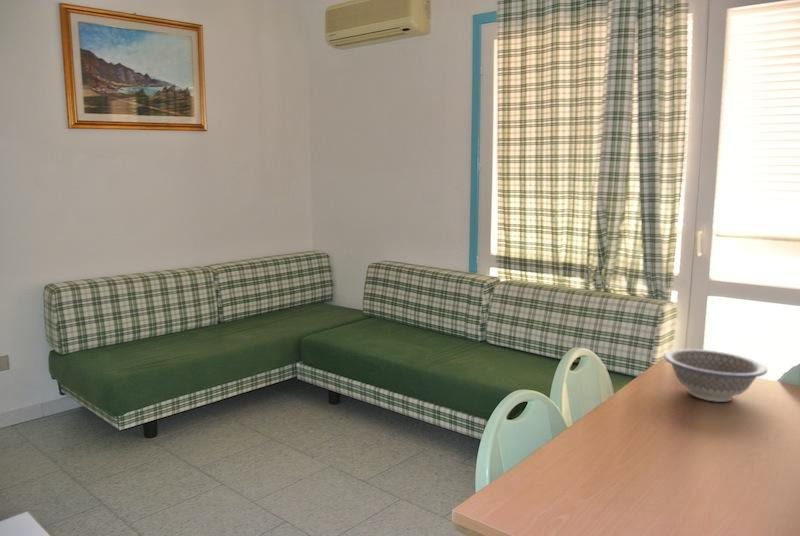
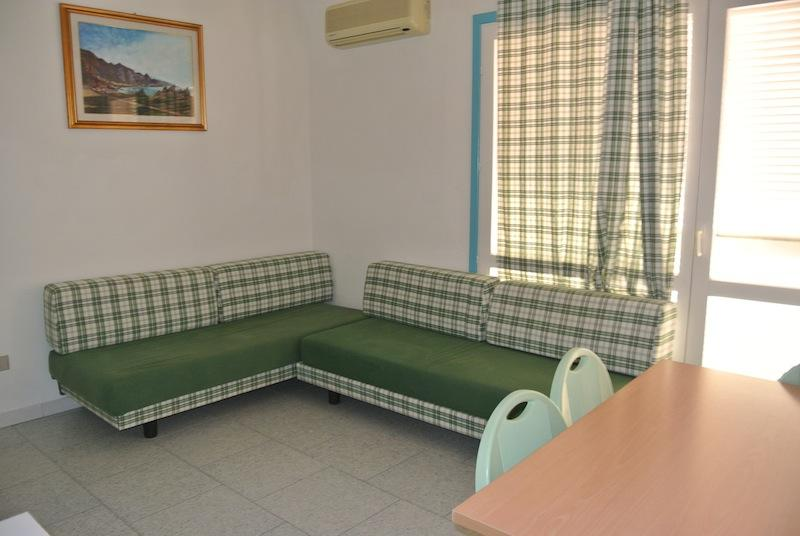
- bowl (712, 377)
